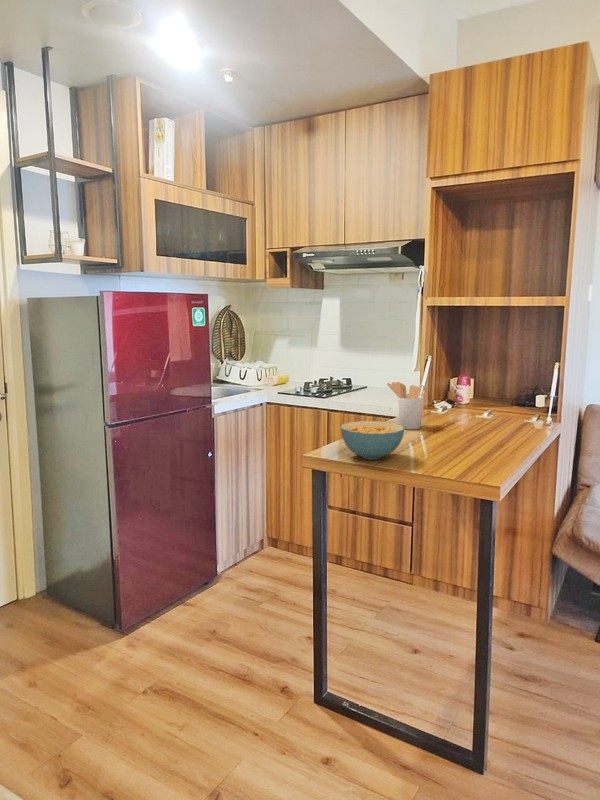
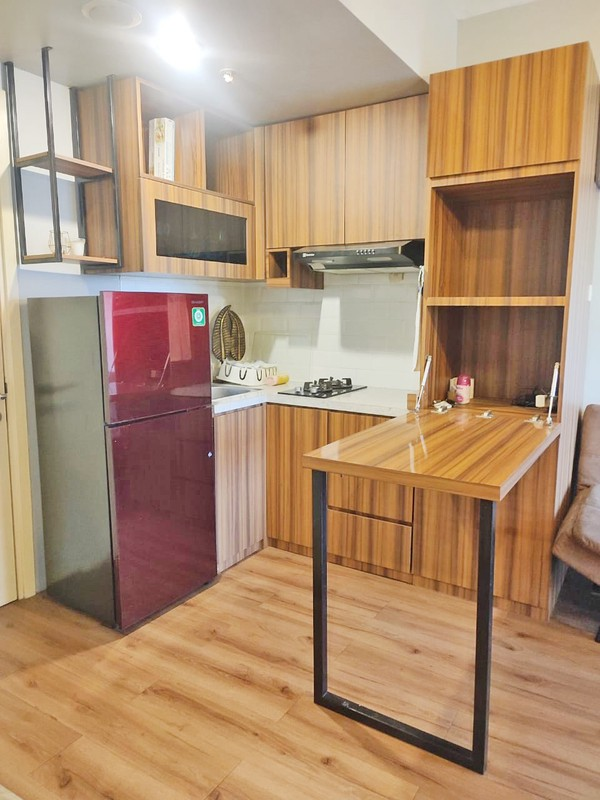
- utensil holder (405, 404)
- cereal bowl (371, 442)
